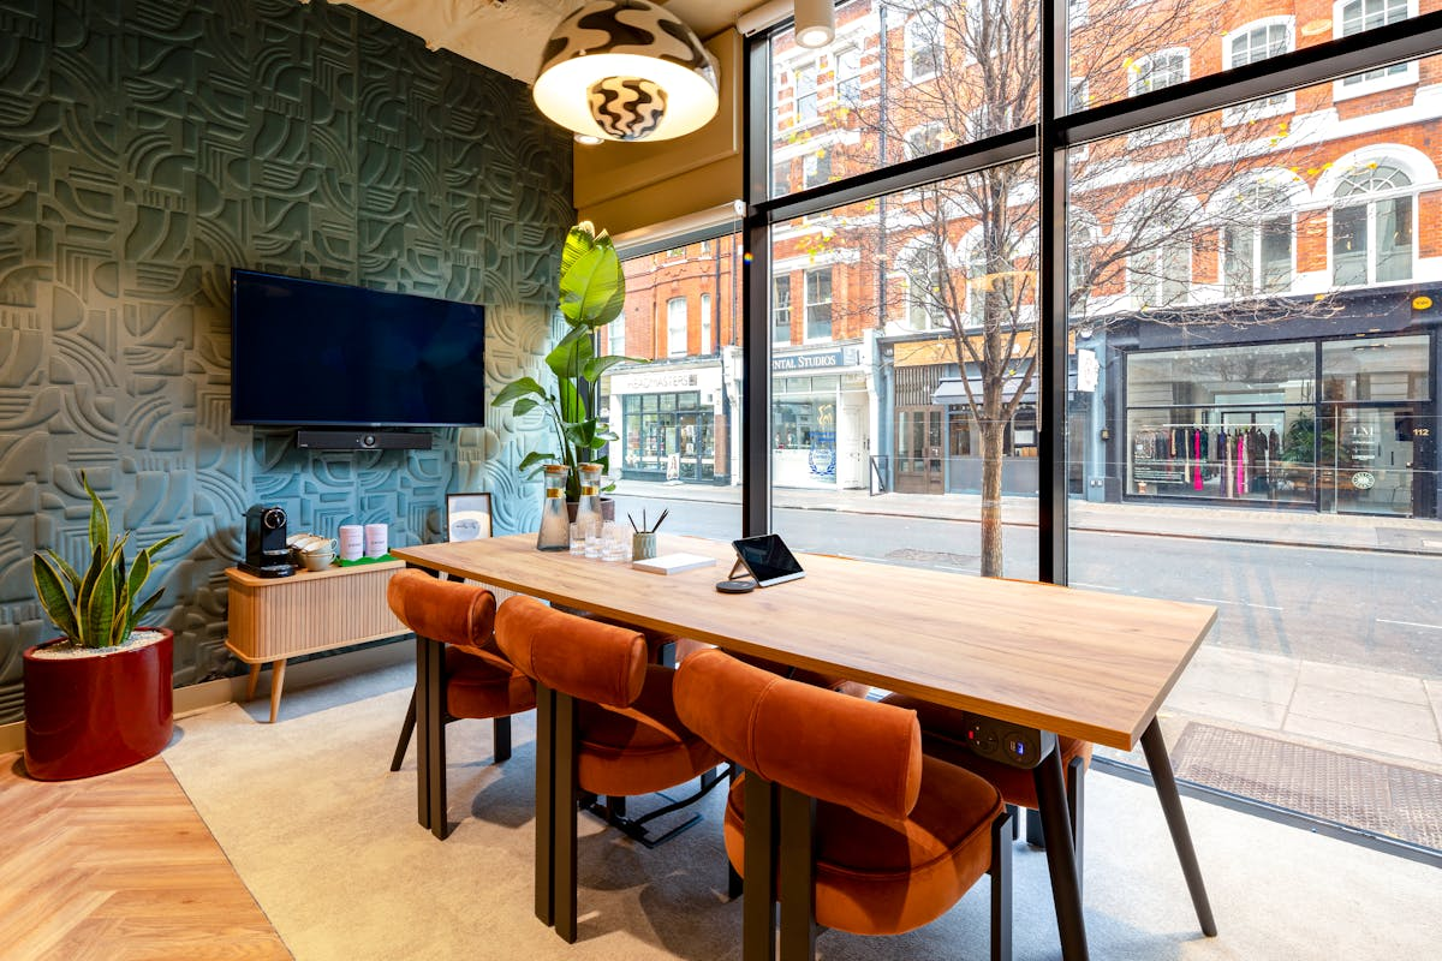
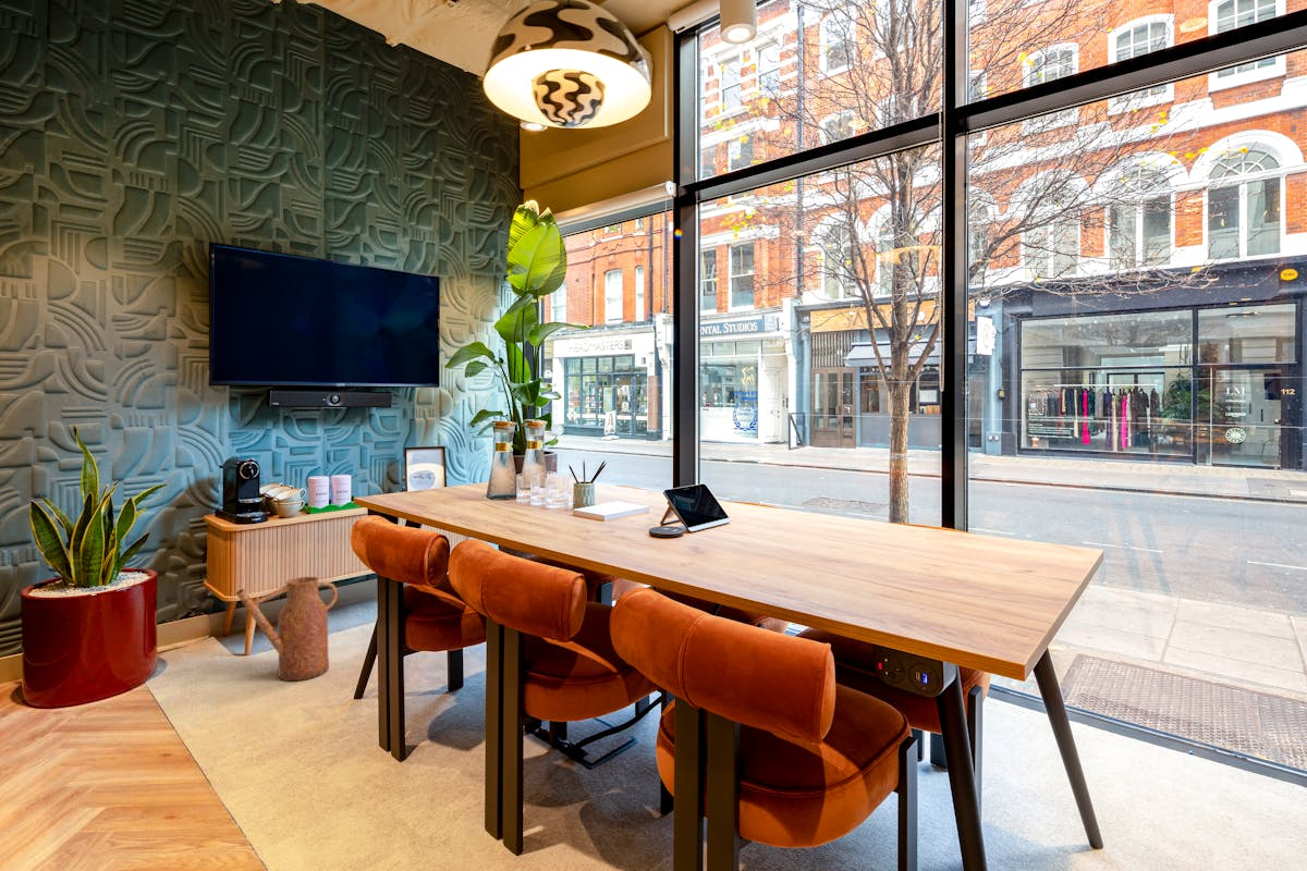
+ watering can (290, 627)
